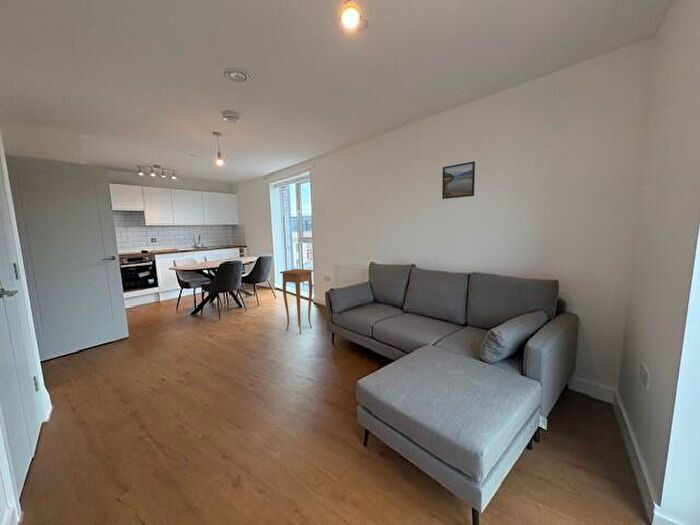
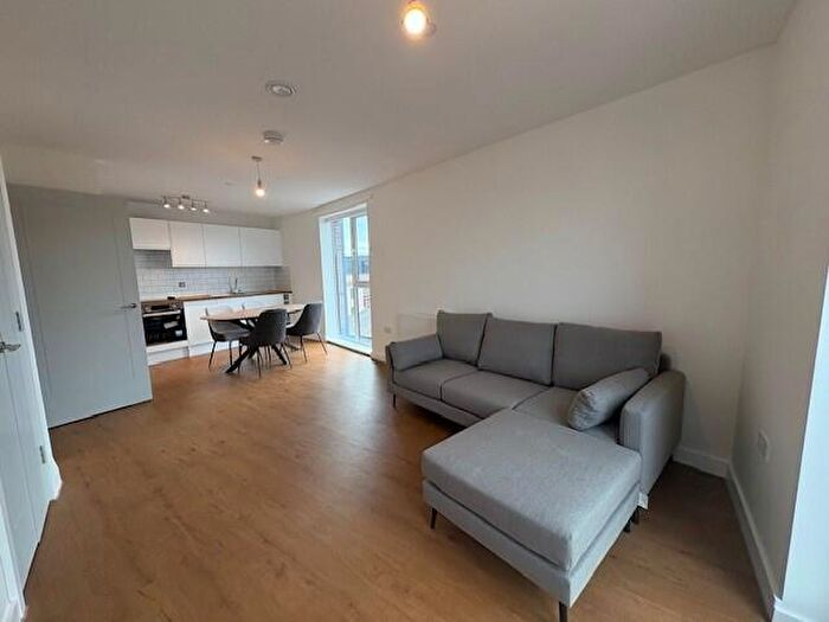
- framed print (457, 181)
- side table (298, 300)
